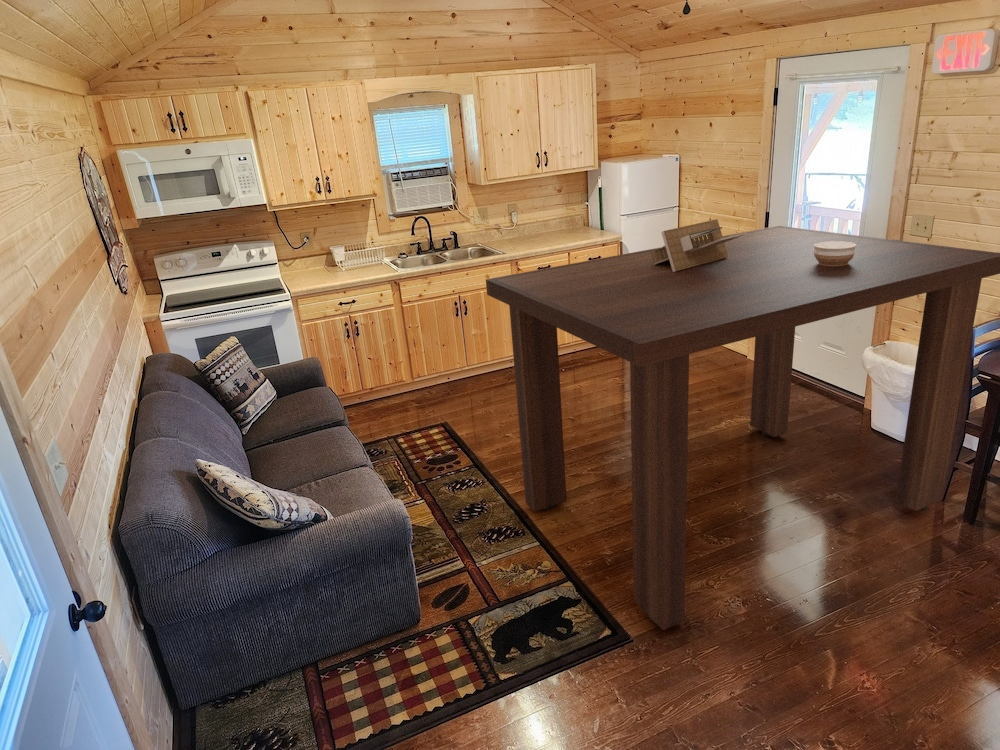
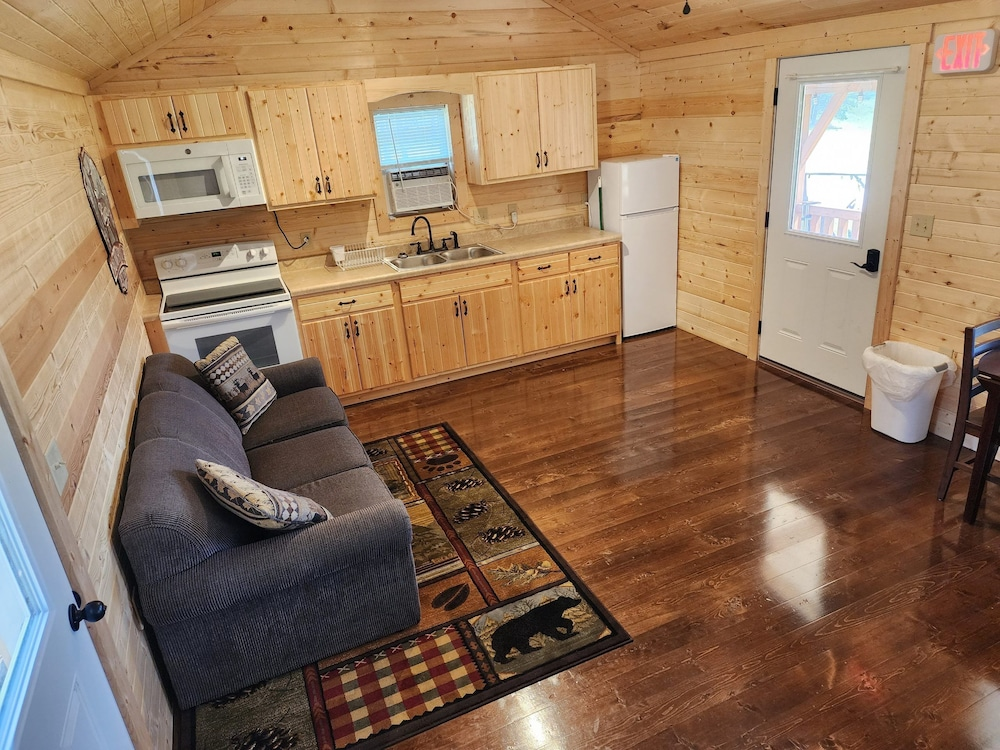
- bowl (834, 253)
- dining table (752, 394)
- architectural model (696, 244)
